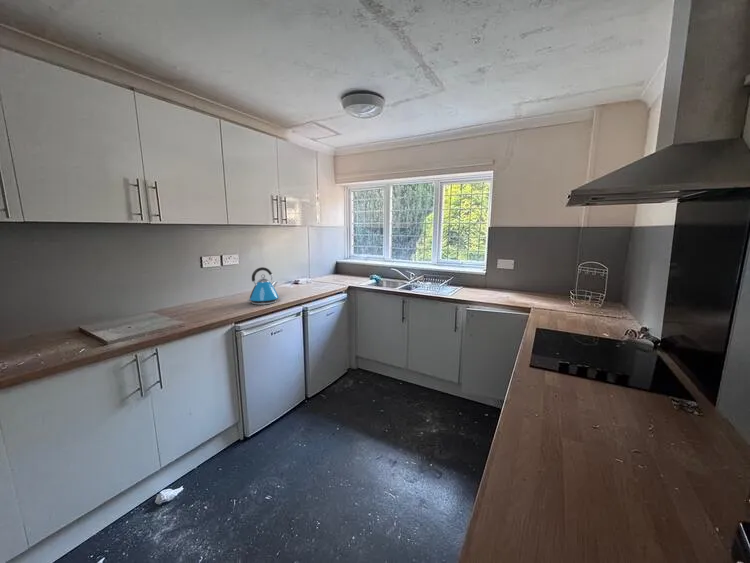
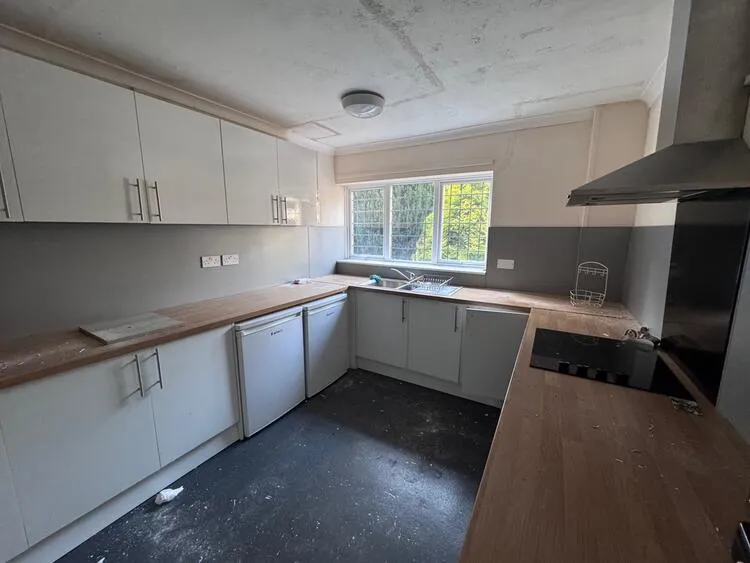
- kettle (262, 284)
